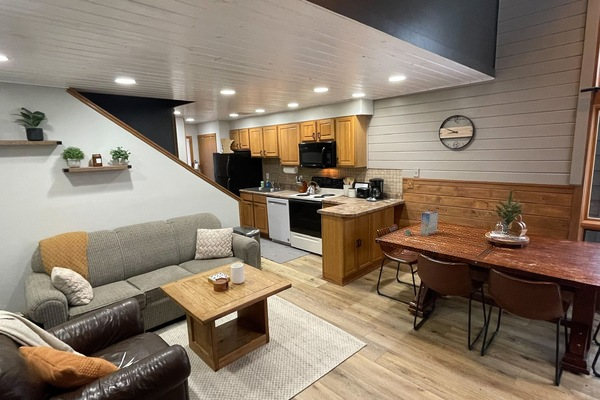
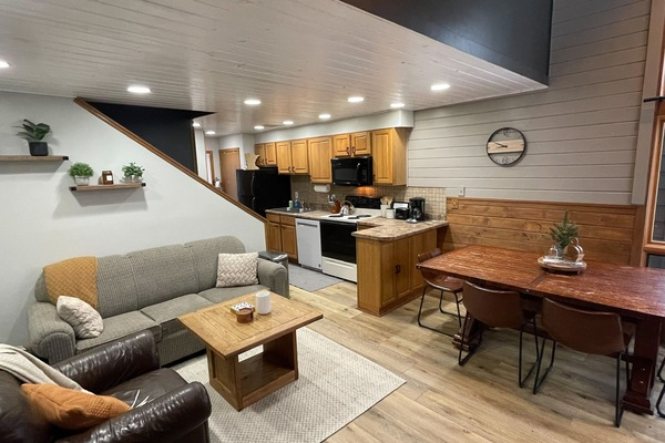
- cereal box (421, 223)
